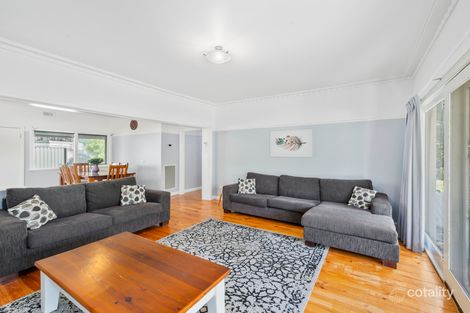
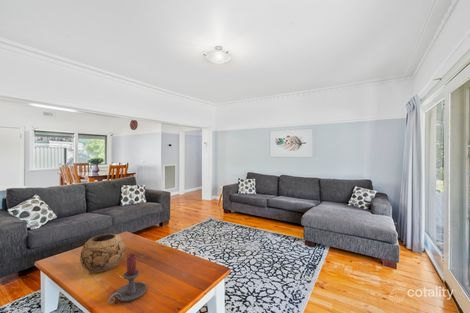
+ decorative bowl (103, 252)
+ candle holder (127, 275)
